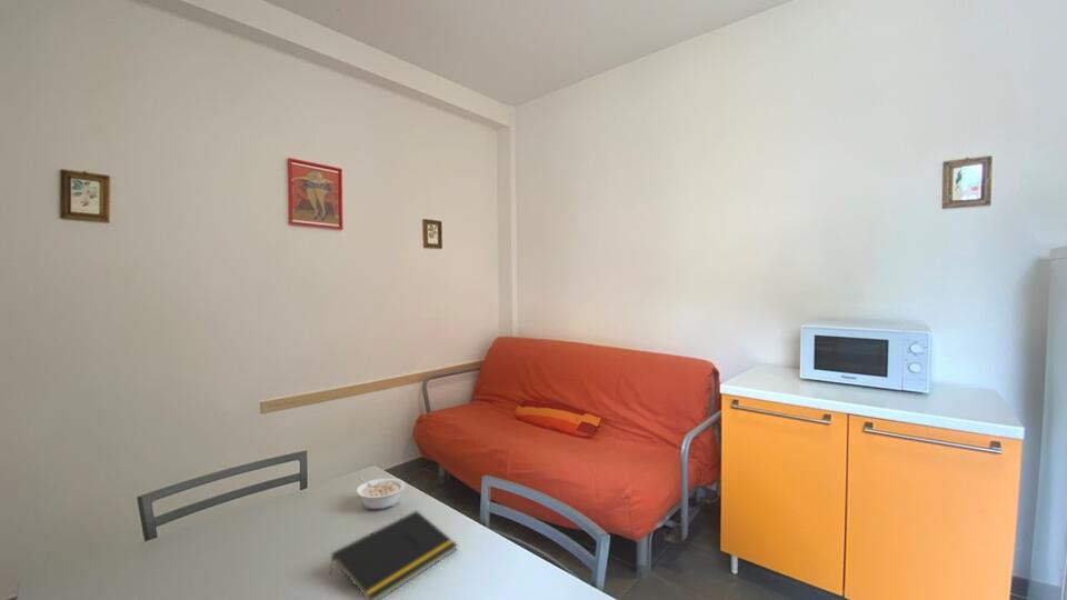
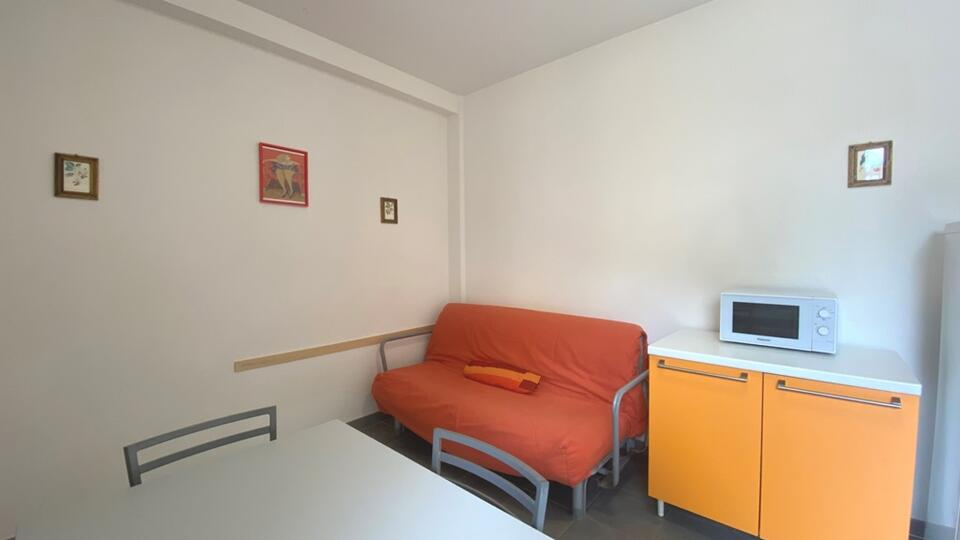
- notepad (397, 550)
- legume (379, 493)
